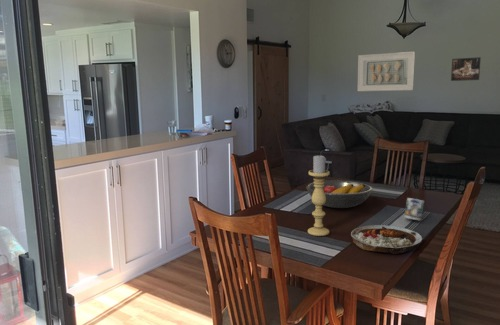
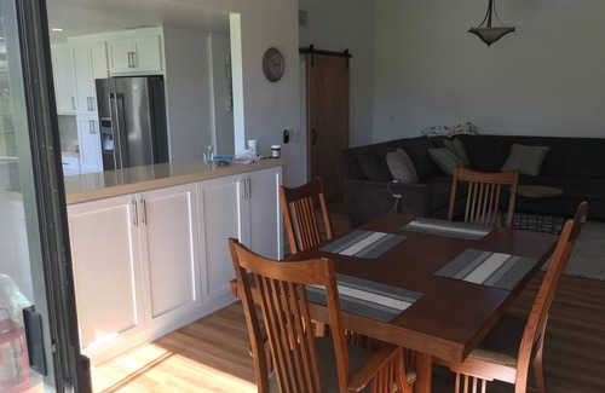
- plate (385, 236)
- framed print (384, 72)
- mug (413, 208)
- fruit bowl (338, 193)
- candle holder (318, 193)
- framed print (465, 69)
